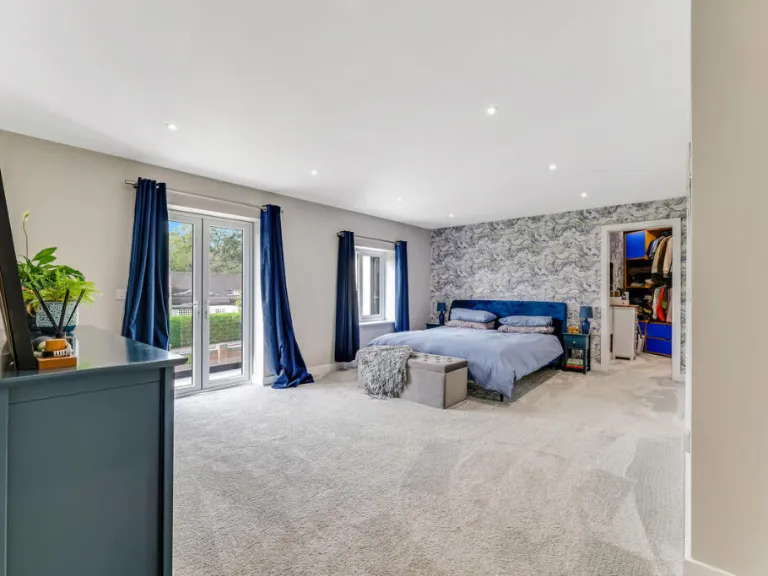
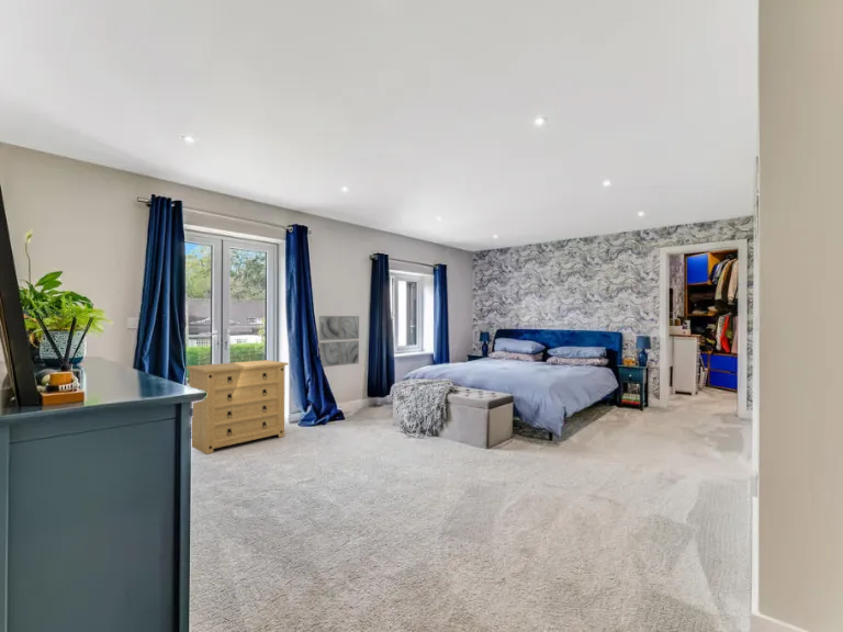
+ wall art (339, 339)
+ dresser (238, 402)
